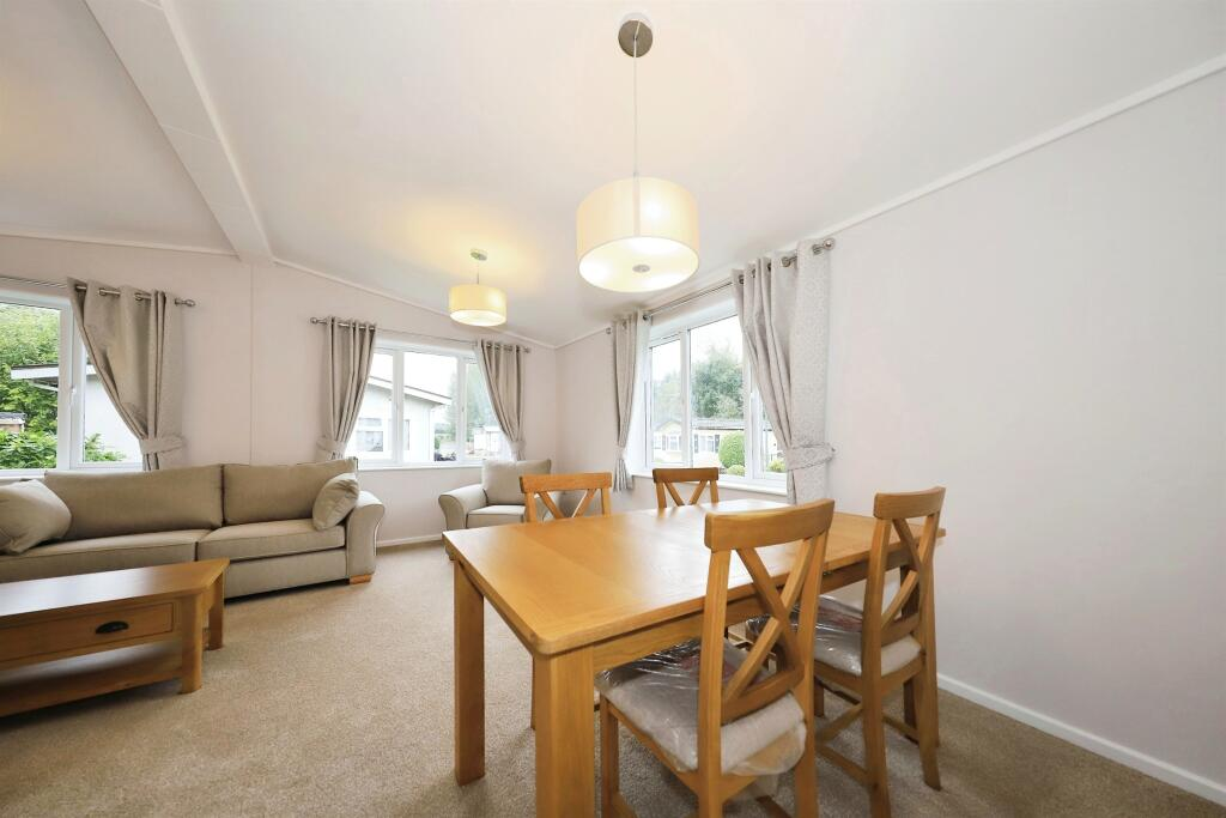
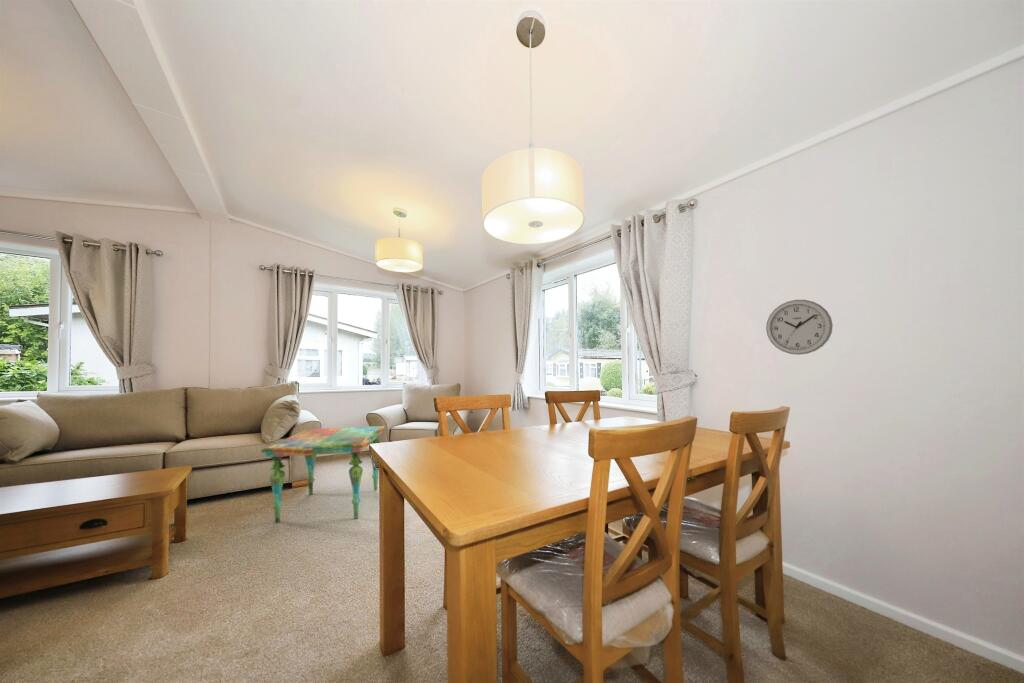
+ side table (331, 453)
+ wall clock (796, 327)
